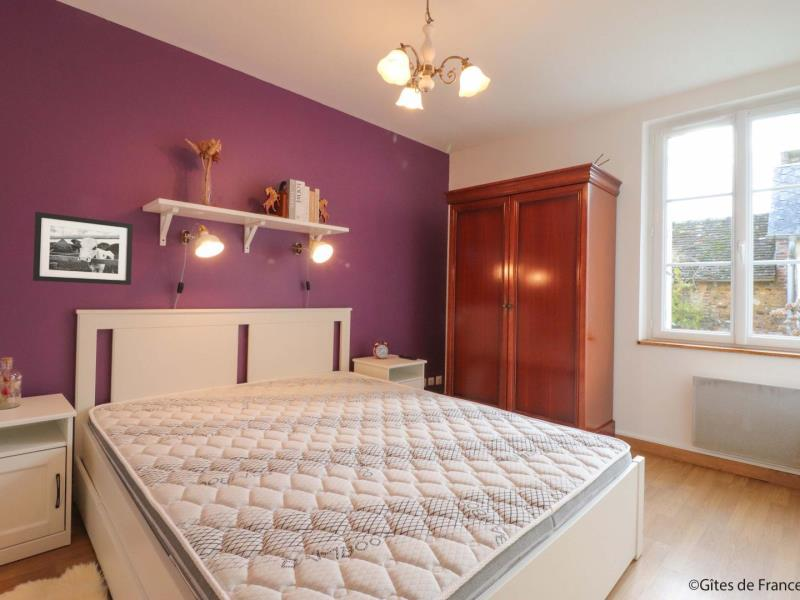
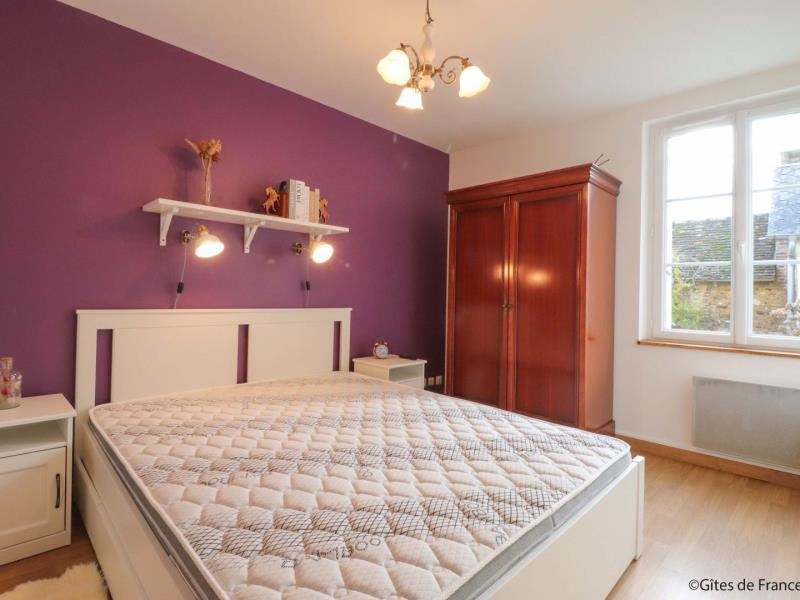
- picture frame (85, 250)
